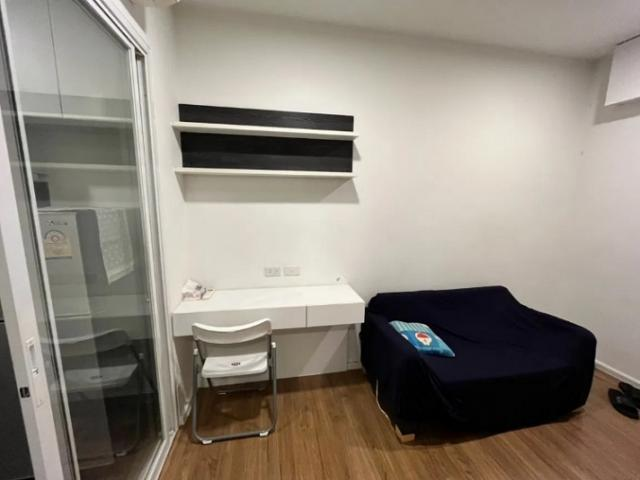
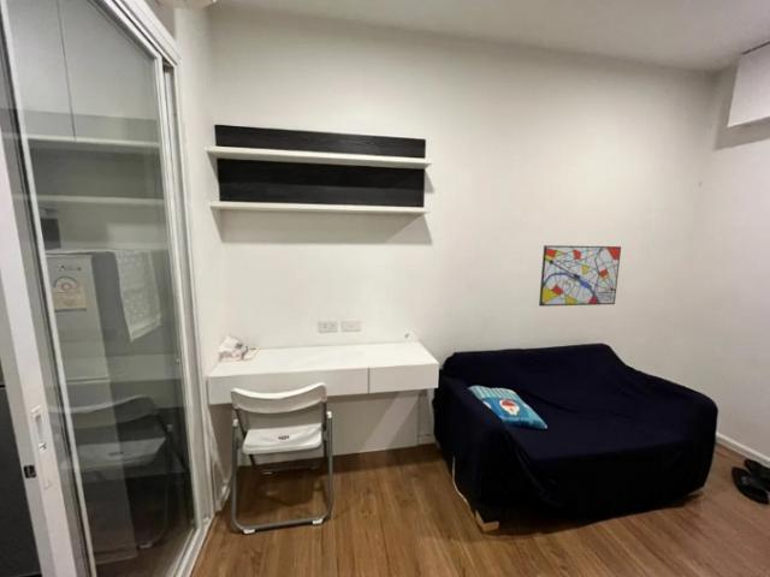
+ wall art (580, 275)
